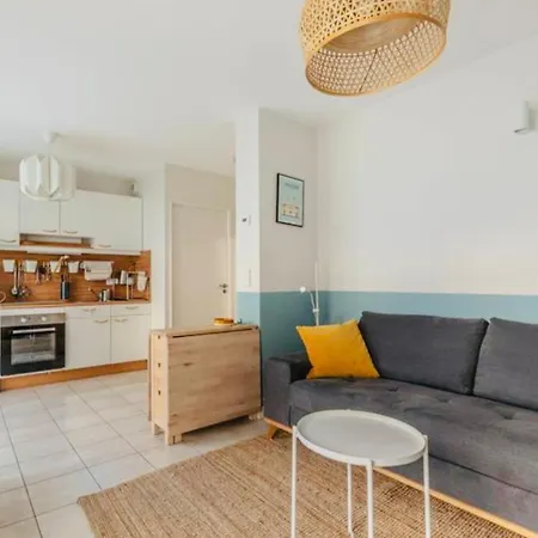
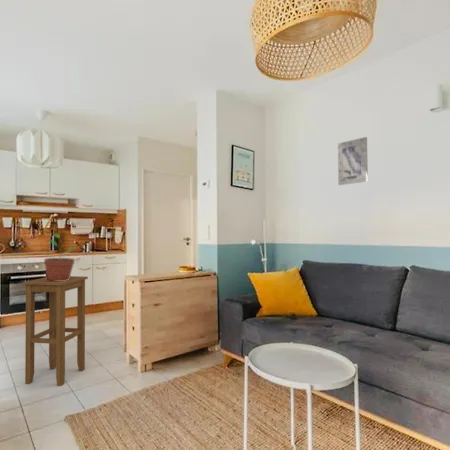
+ wall art (352, 161)
+ stool (56, 327)
+ potted plant (58, 258)
